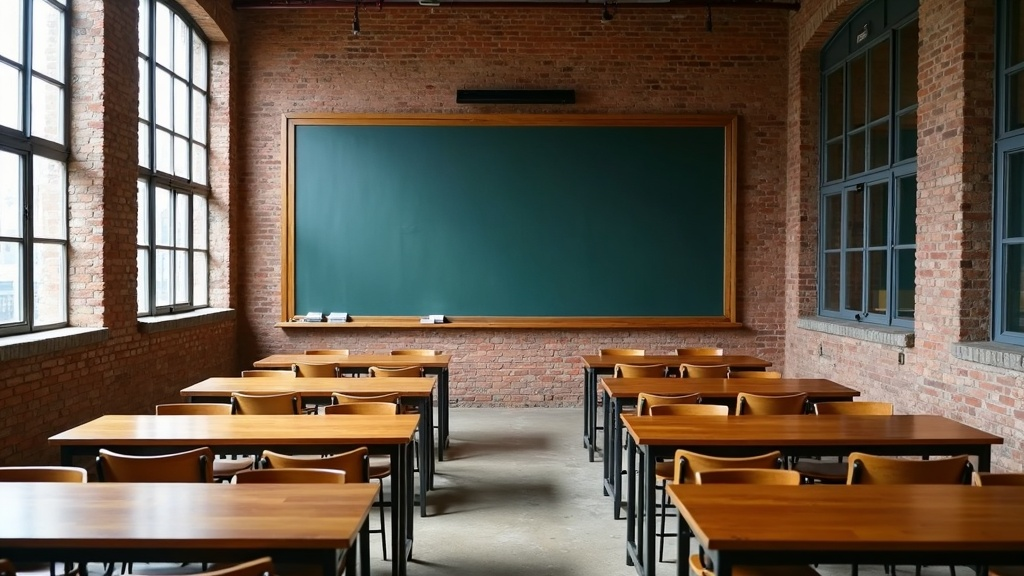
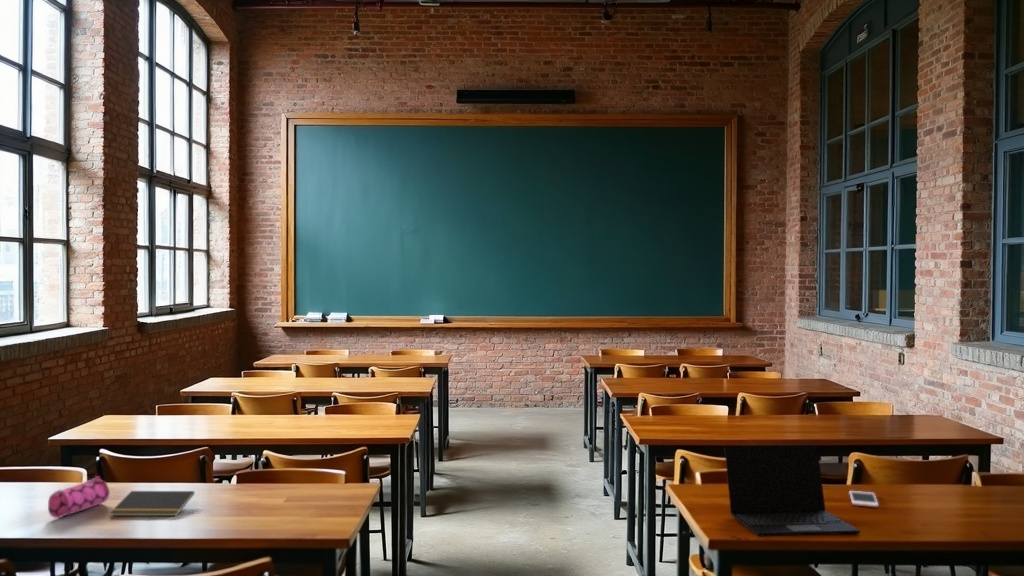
+ cell phone (863, 498)
+ pencil case (78, 496)
+ laptop (788, 488)
+ notepad (153, 503)
